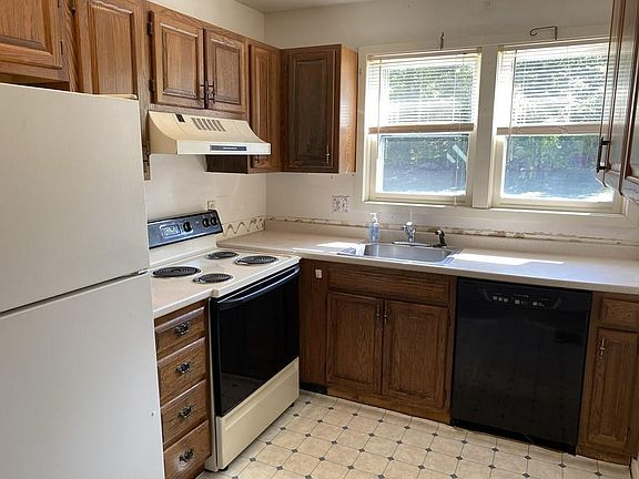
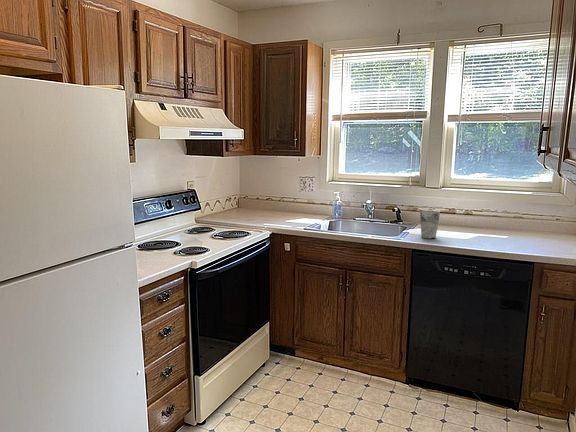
+ cup (429, 224)
